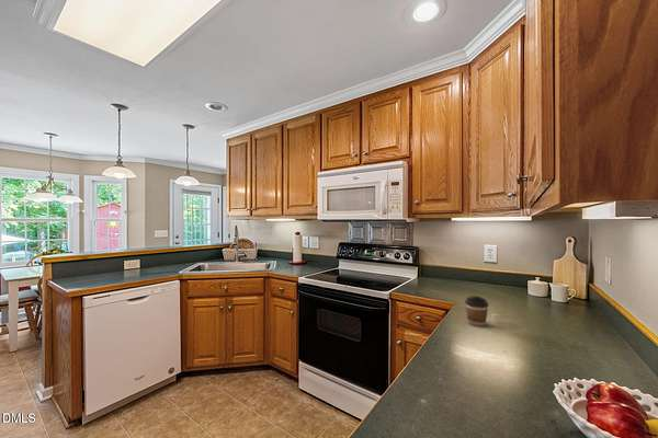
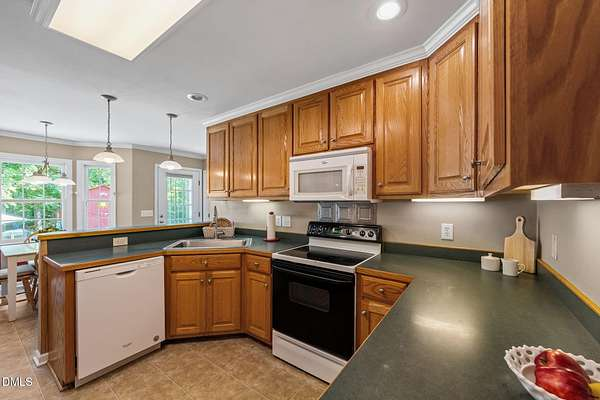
- coffee cup (476, 309)
